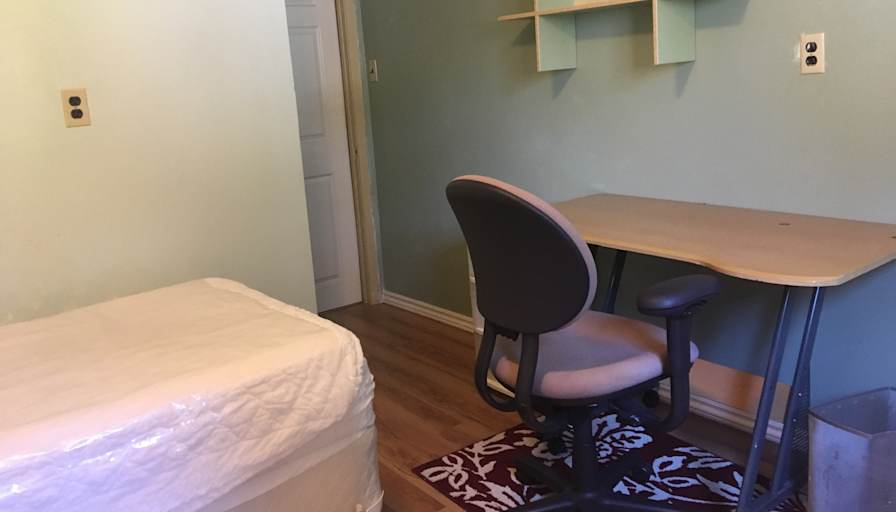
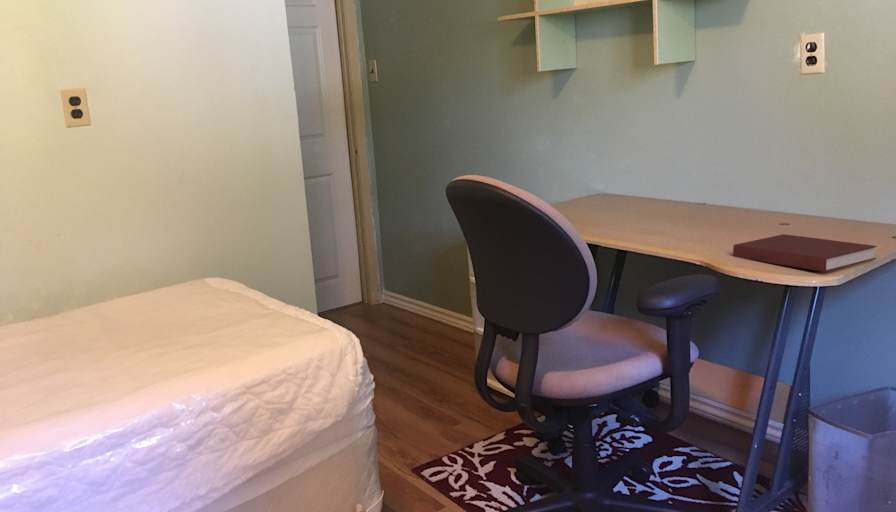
+ notebook (802, 251)
